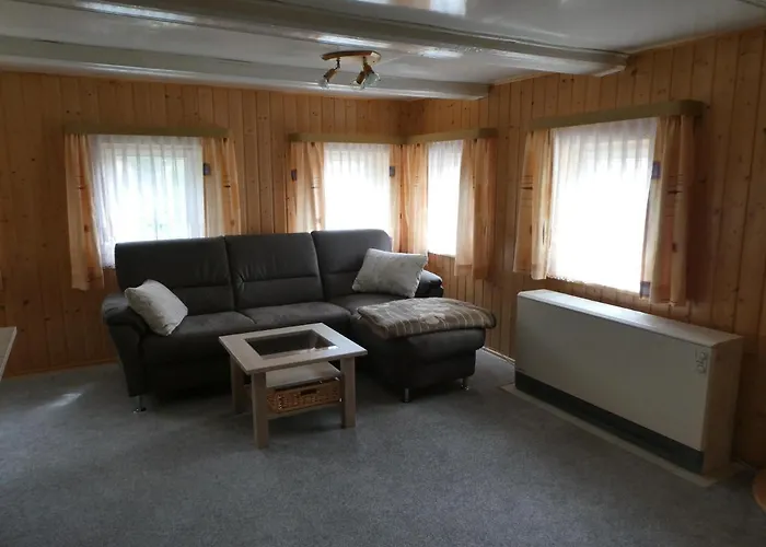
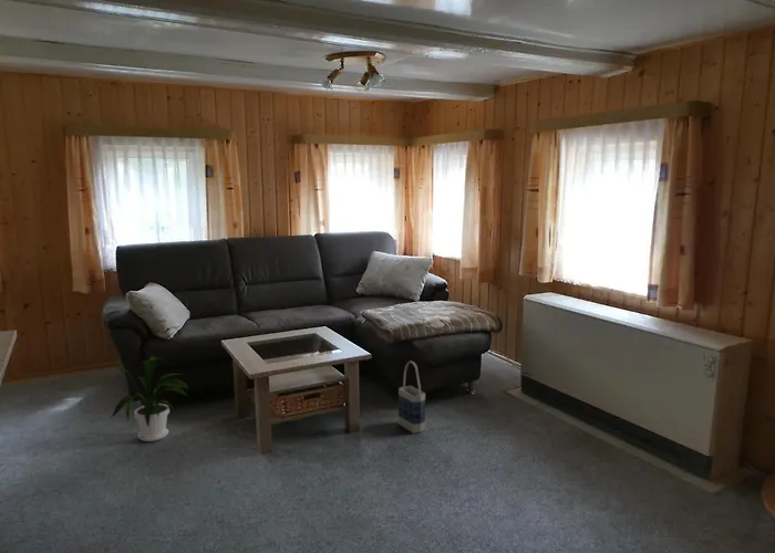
+ bag (411, 394)
+ house plant (153, 395)
